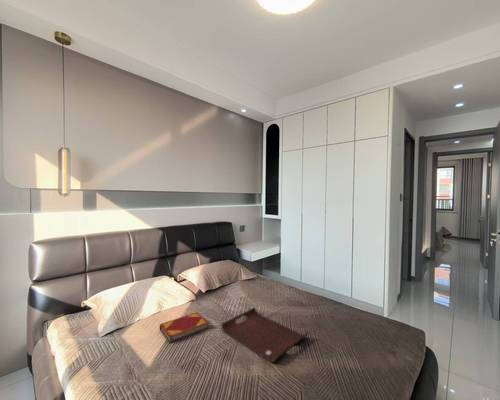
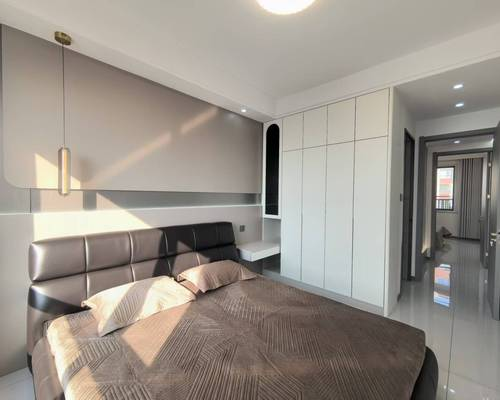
- hardback book (184, 326)
- serving tray (263, 331)
